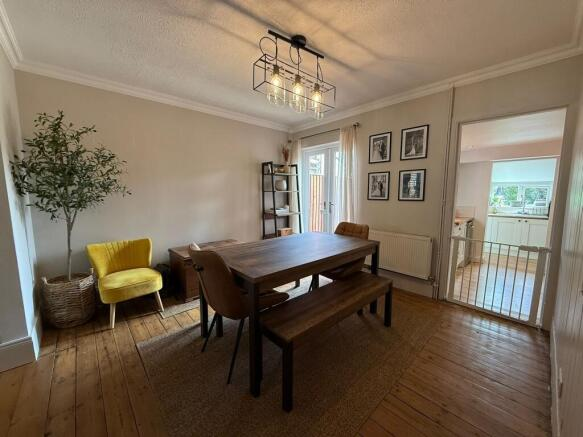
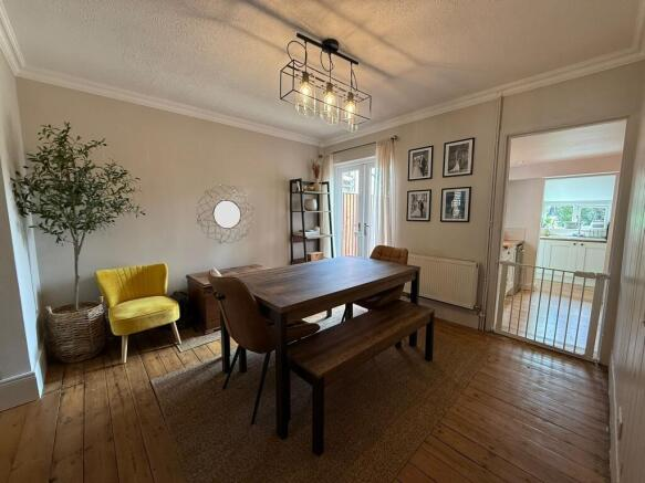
+ home mirror (227, 214)
